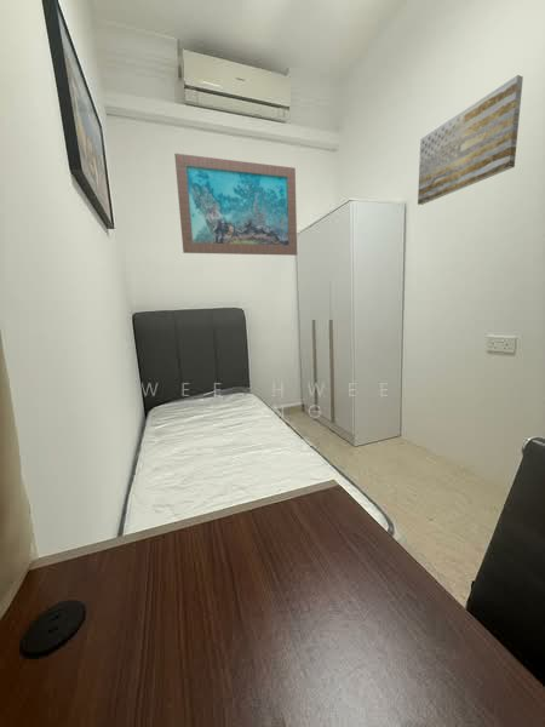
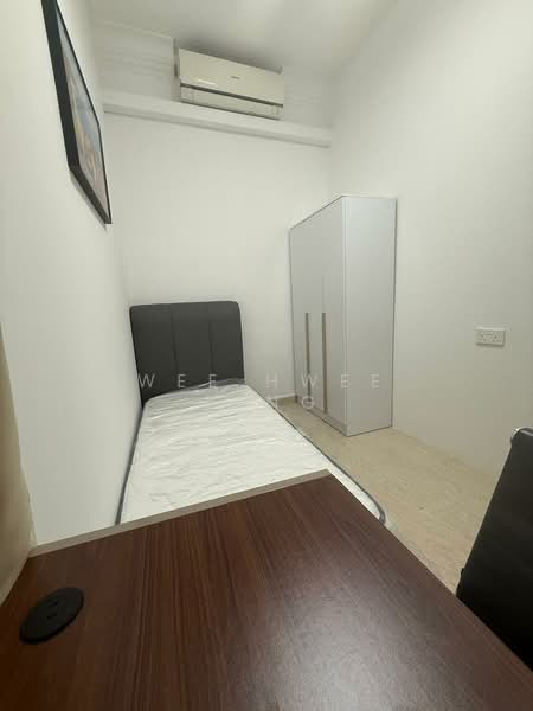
- wall art (241, 208)
- wall art (460, 150)
